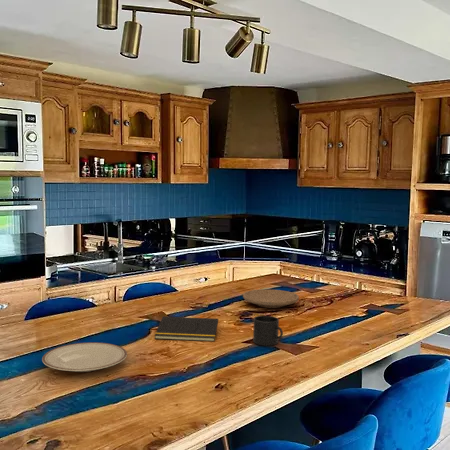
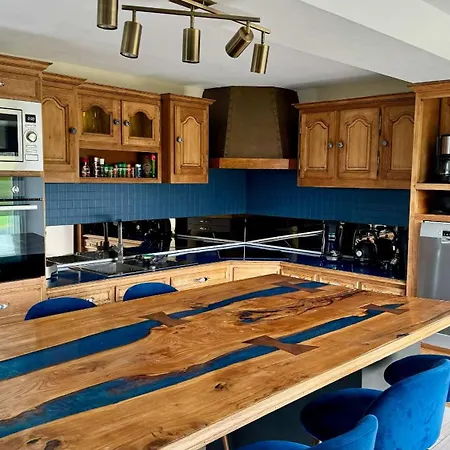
- mug (268, 331)
- notepad (187, 328)
- plate (270, 299)
- plate (85, 360)
